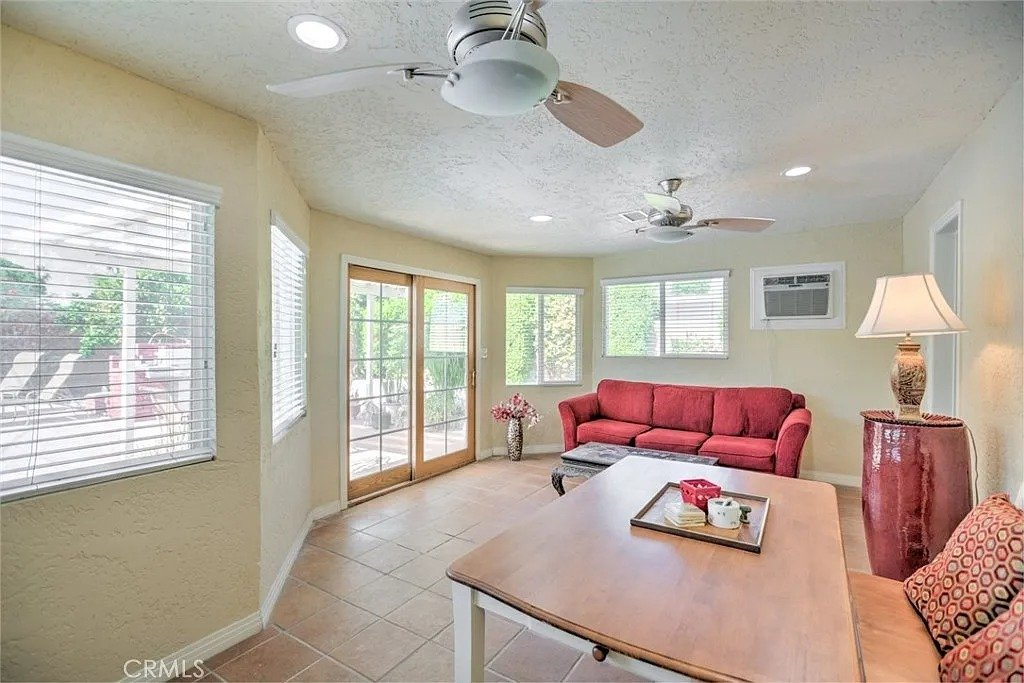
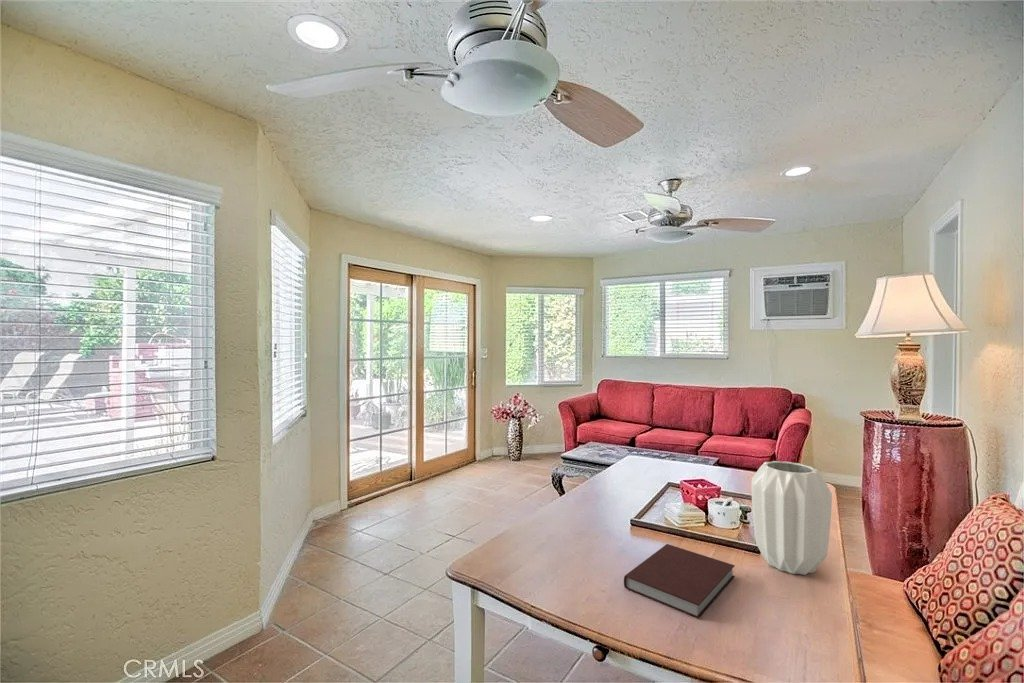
+ notebook (680, 576)
+ vase (789, 515)
